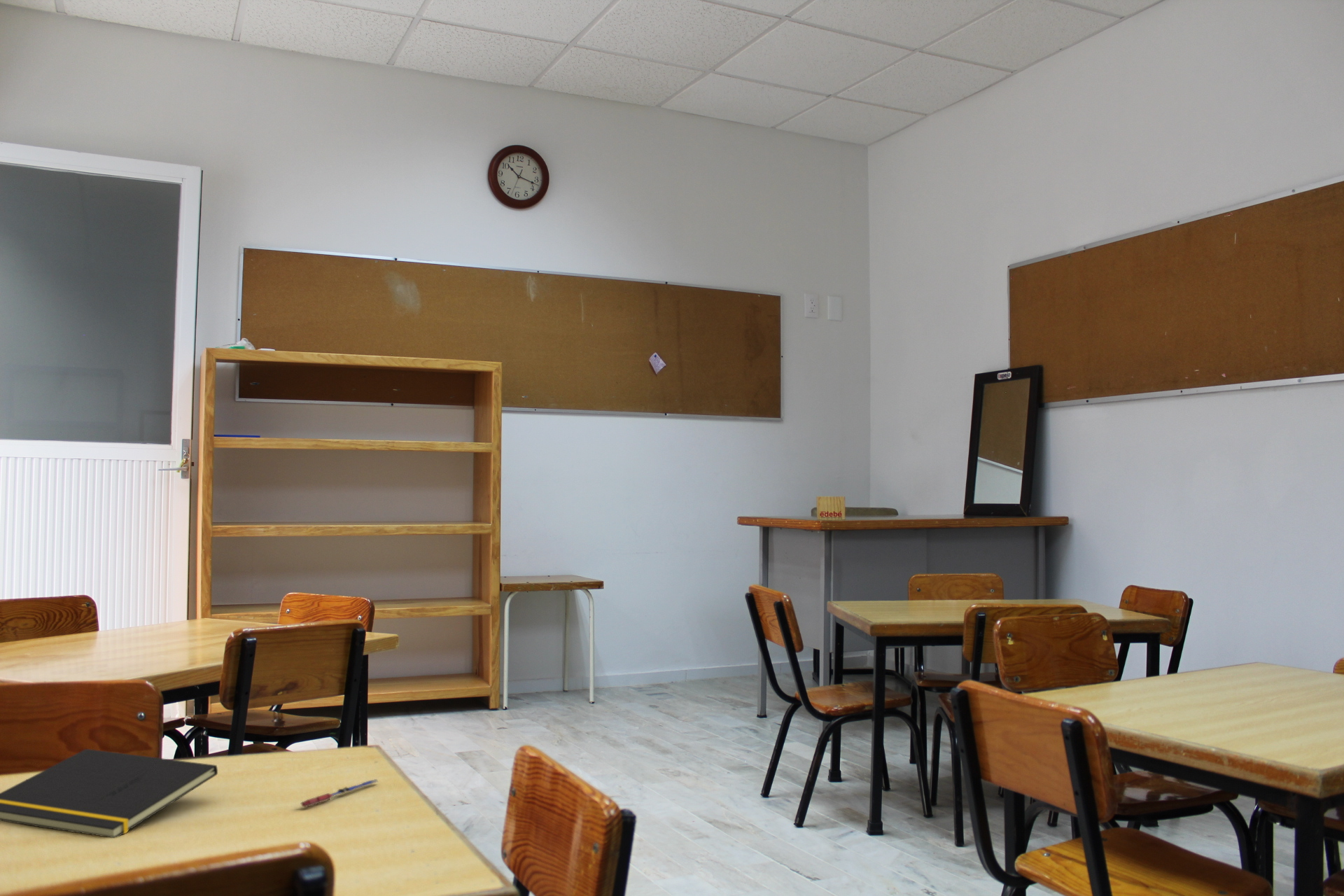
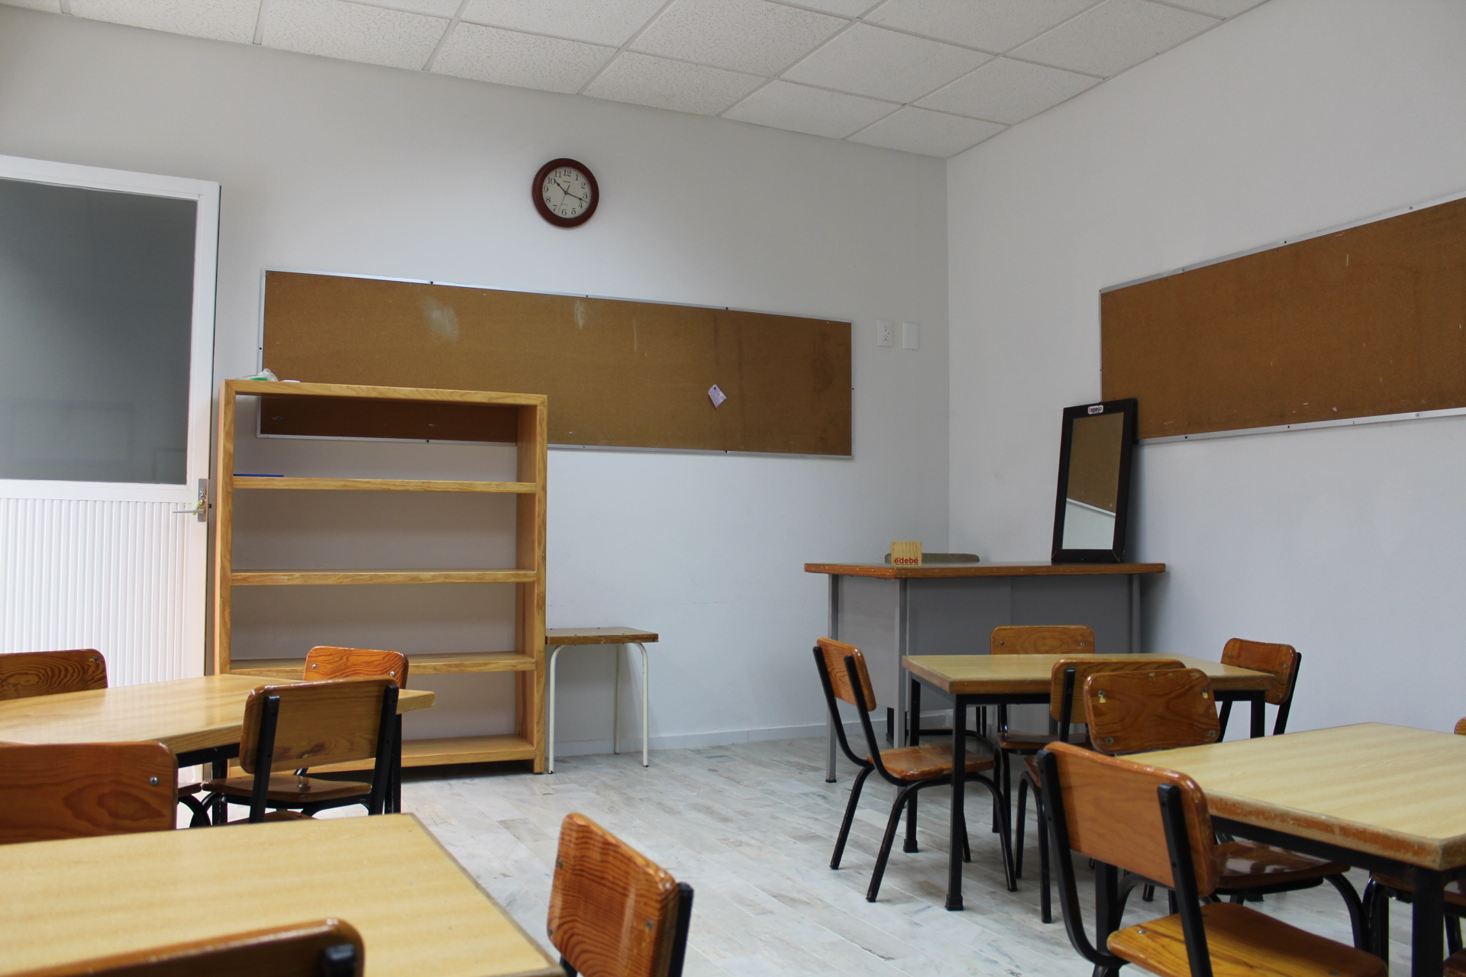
- pen (341, 790)
- notepad (99, 790)
